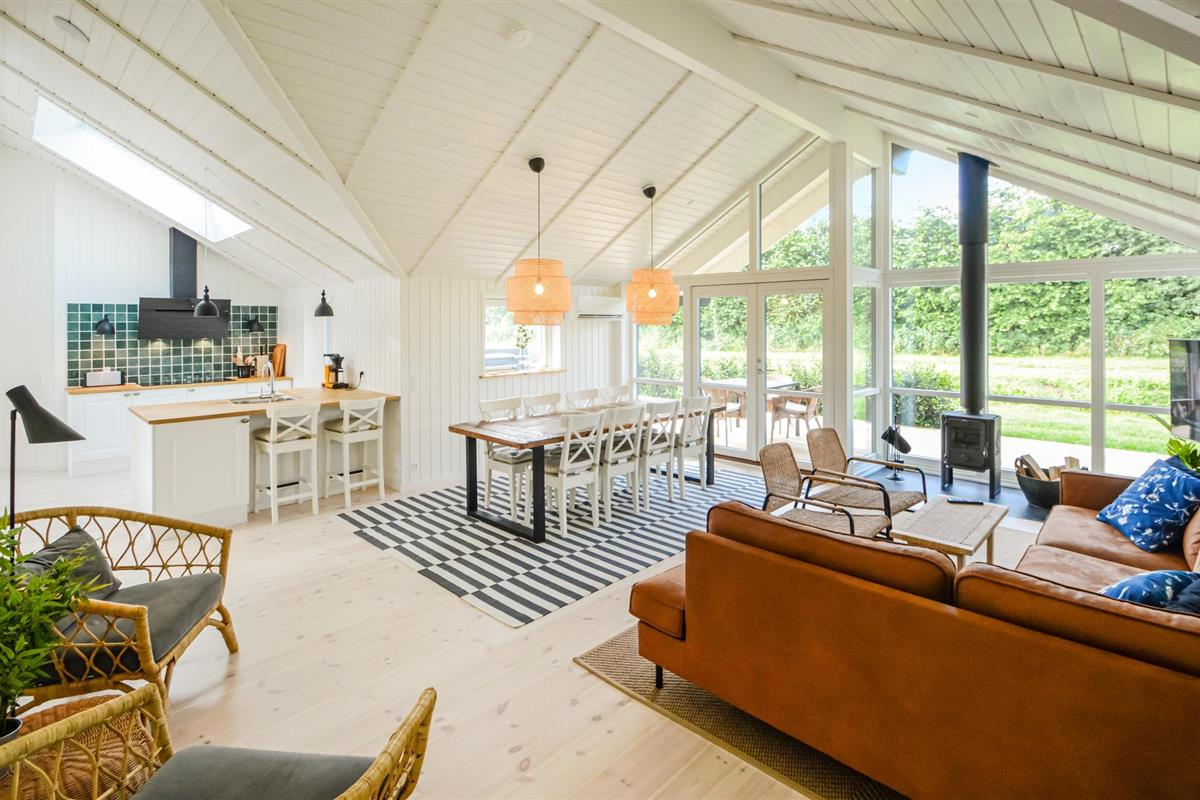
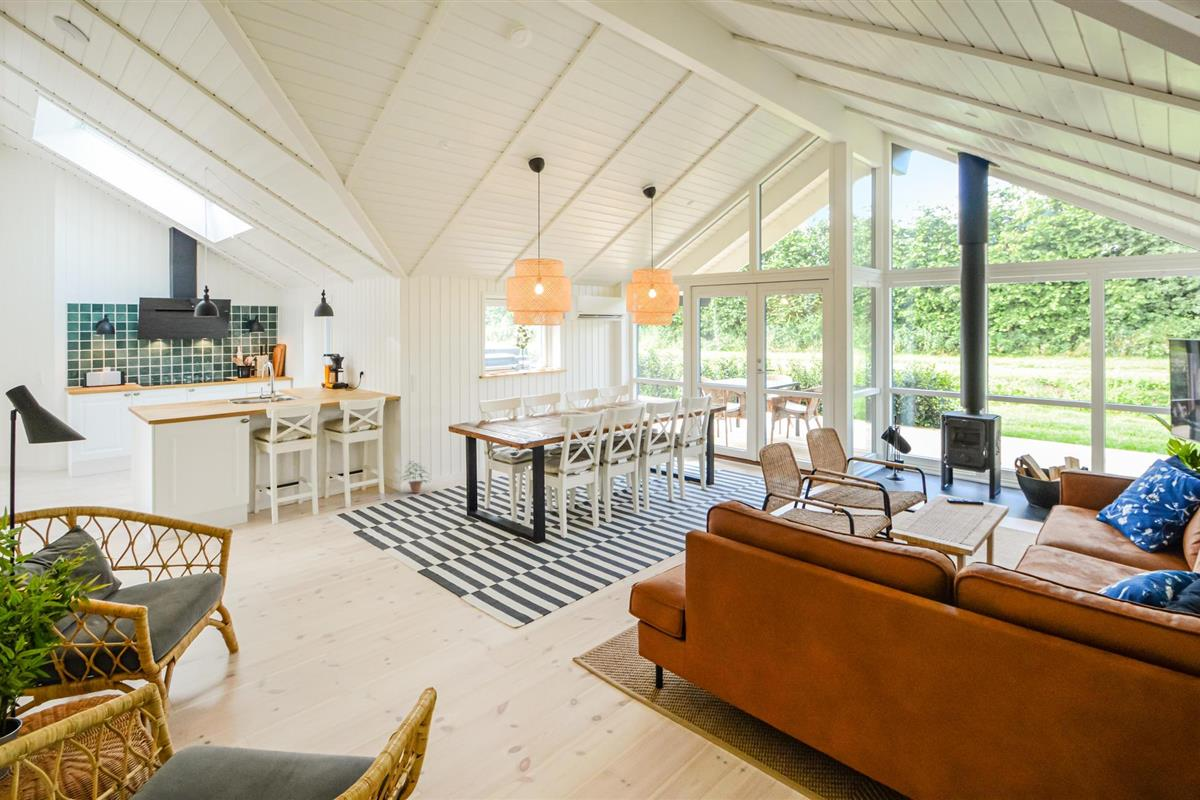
+ potted plant (415, 476)
